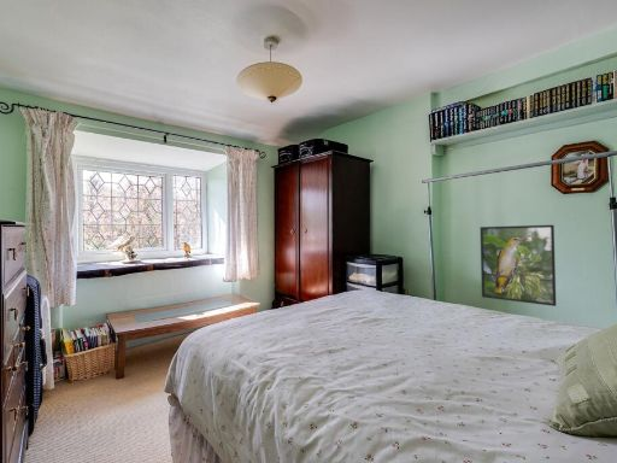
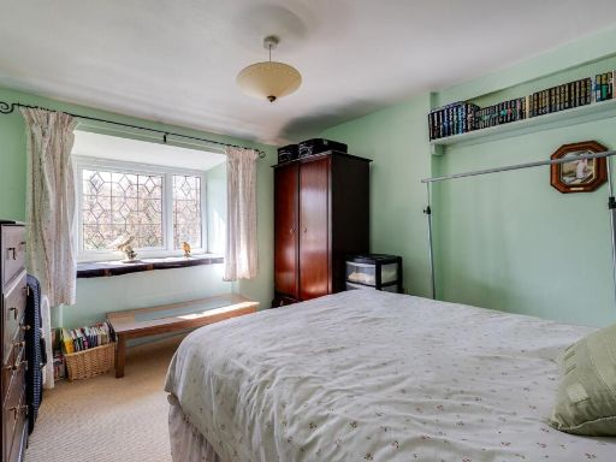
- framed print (515, 263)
